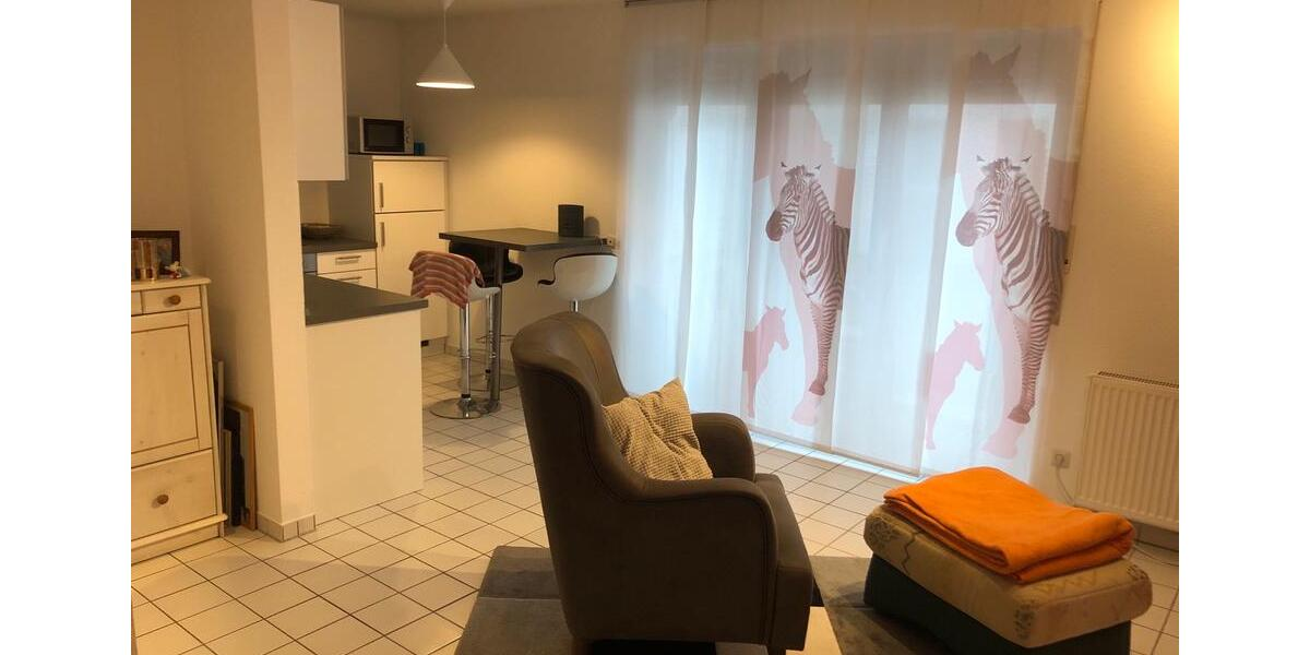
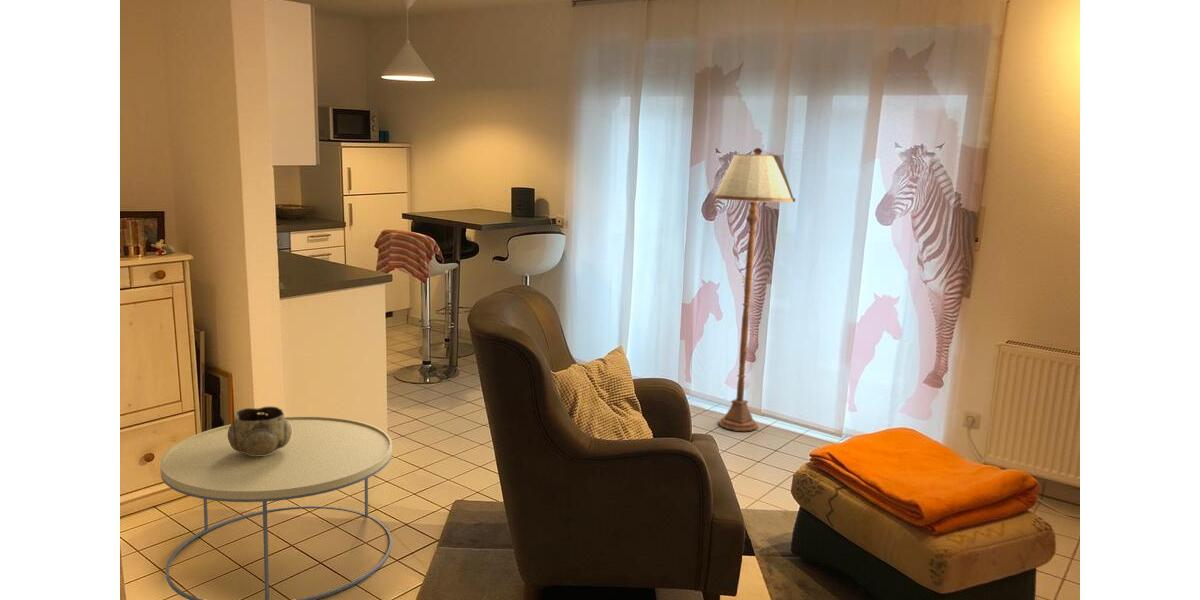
+ decorative bowl (260, 429)
+ coffee table (283, 499)
+ floor lamp (747, 290)
